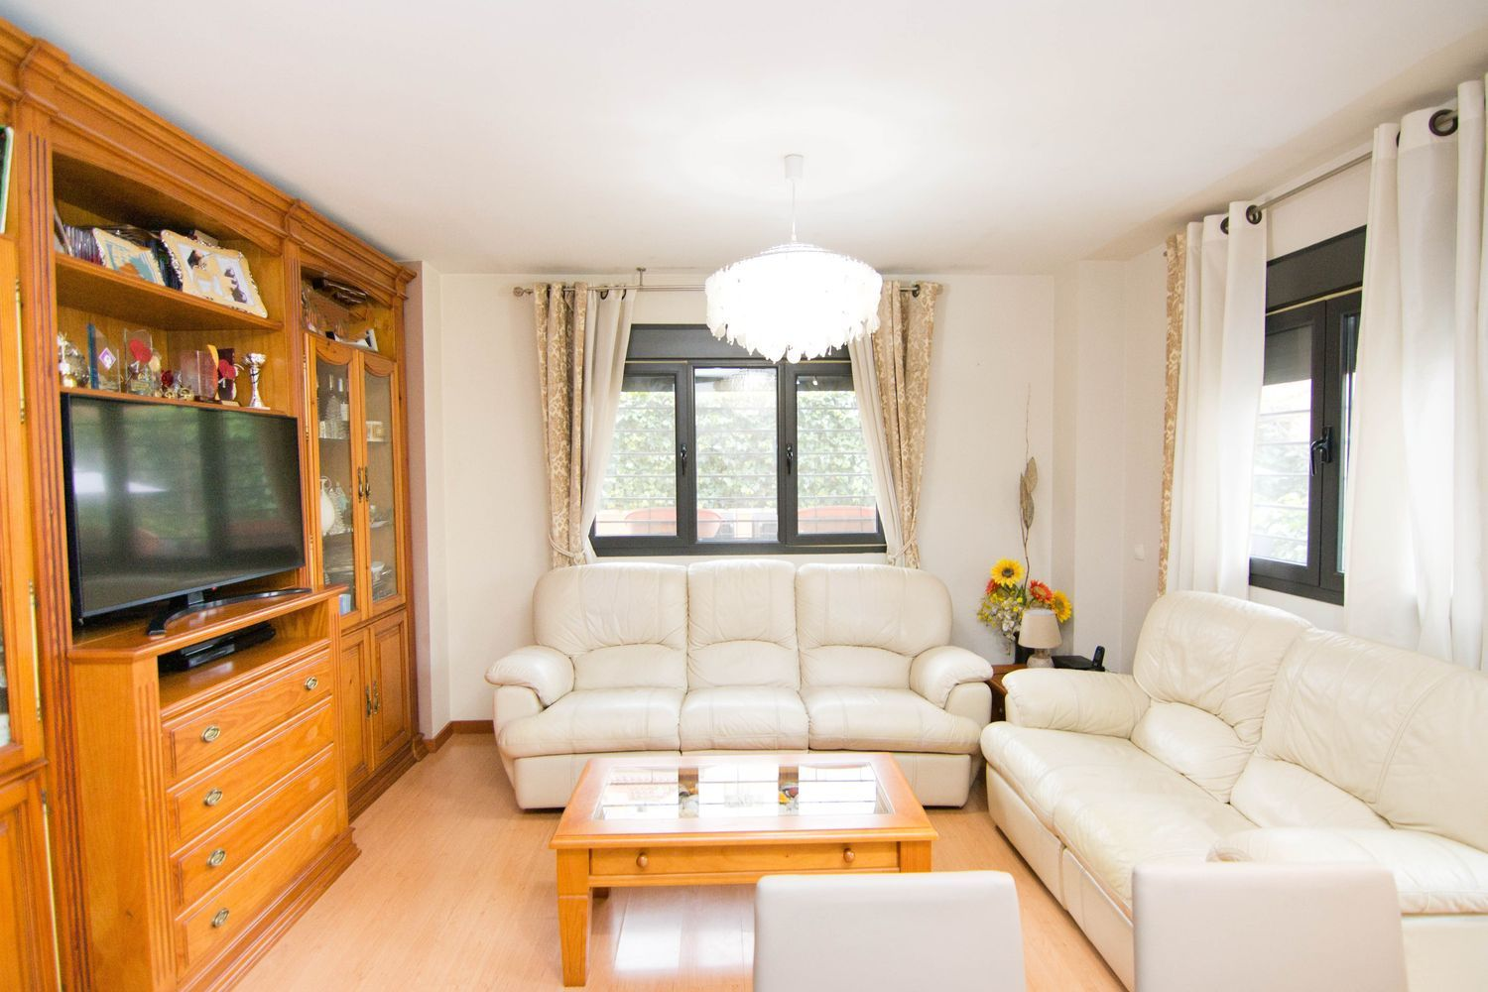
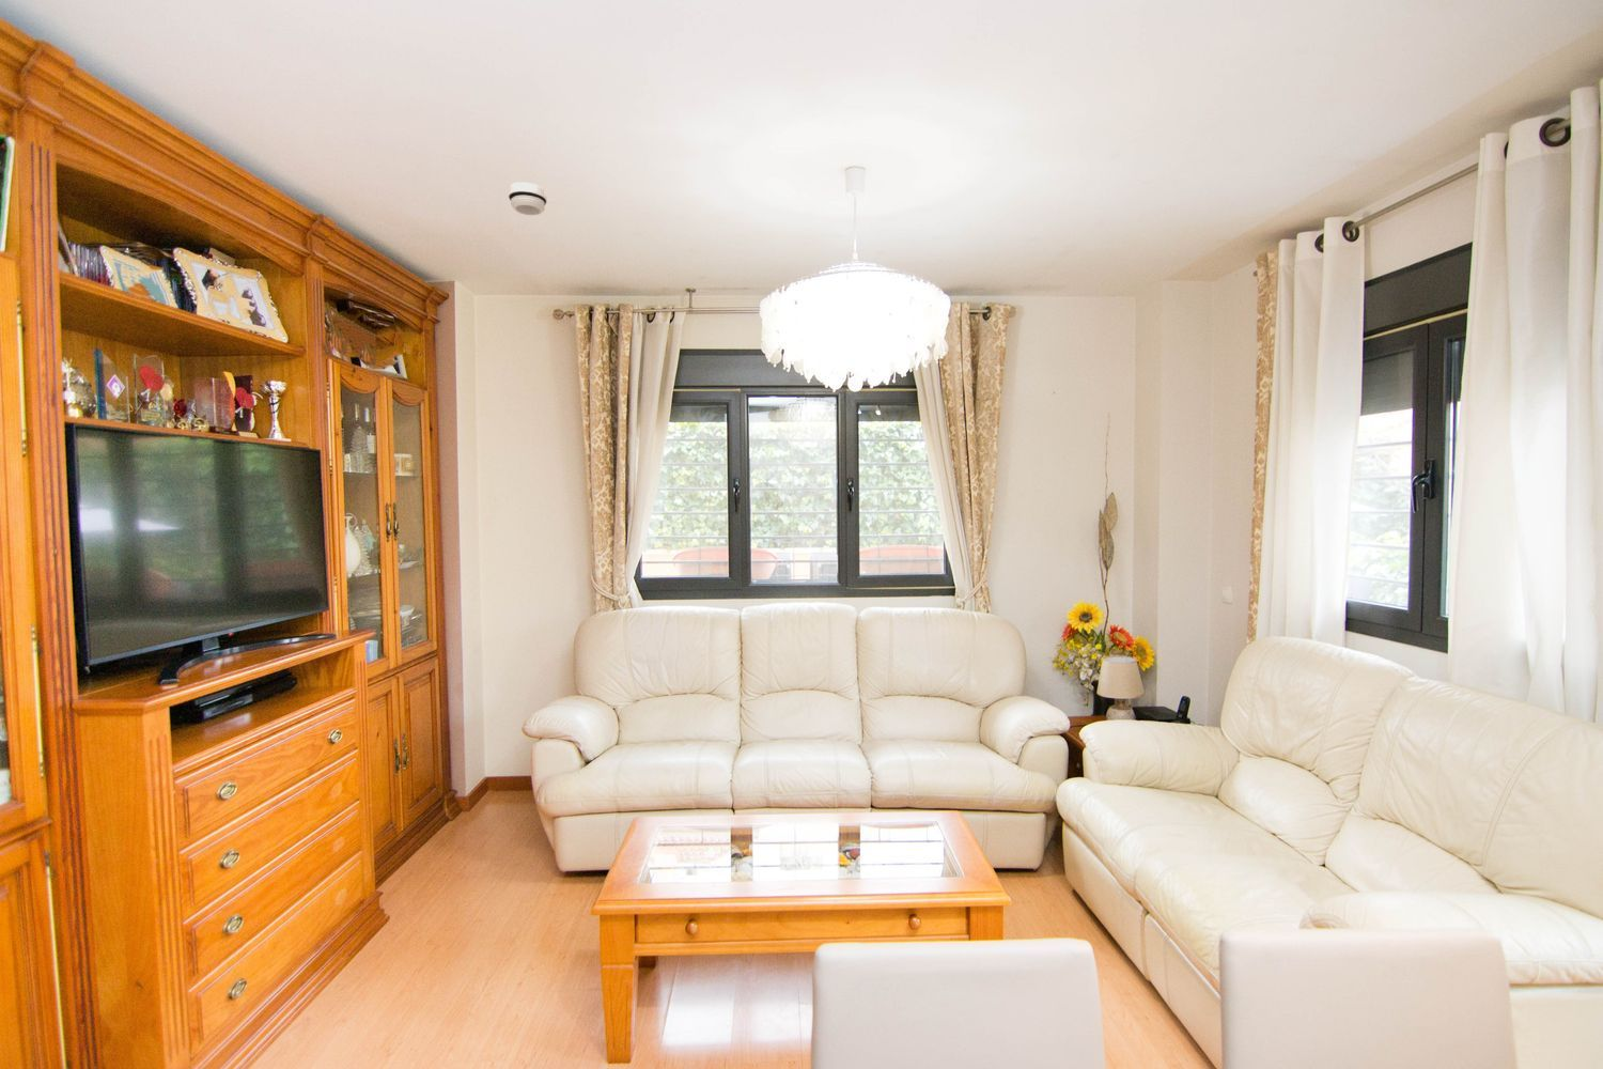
+ smoke detector (527, 199)
